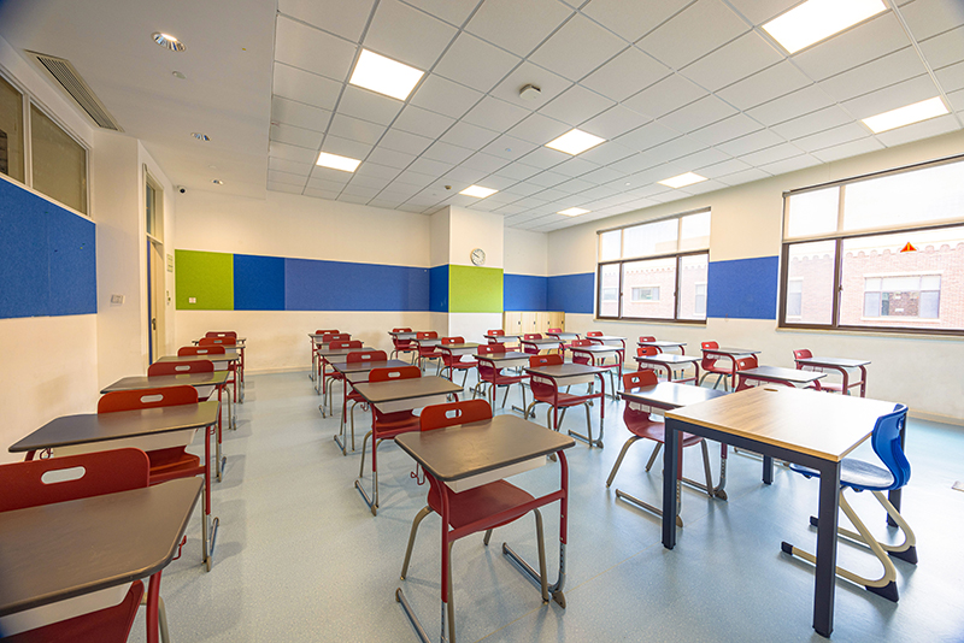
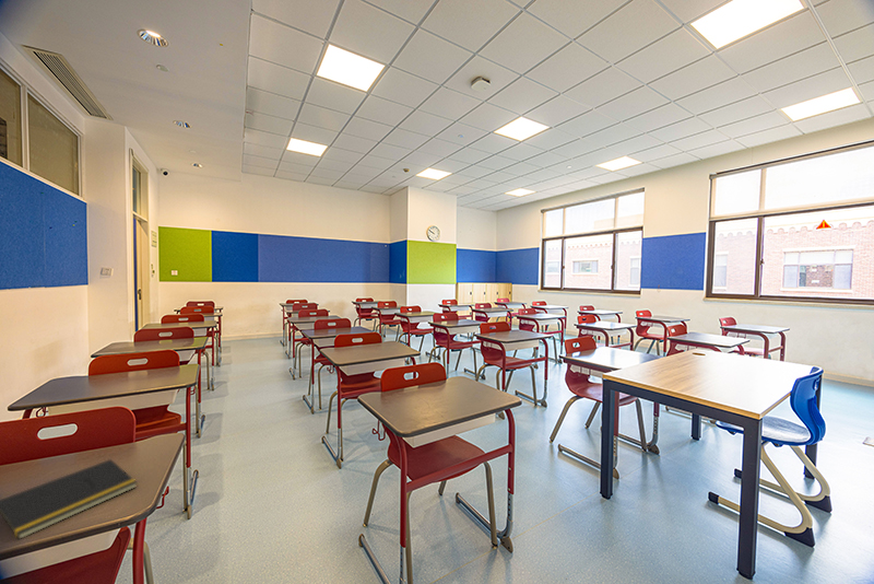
+ notepad (71, 493)
